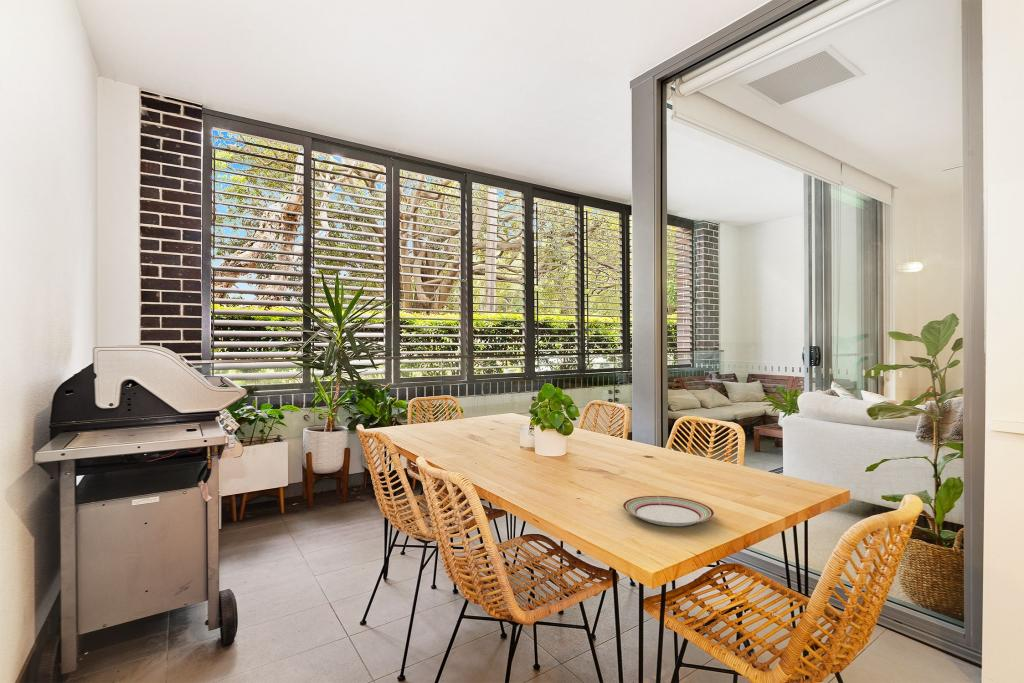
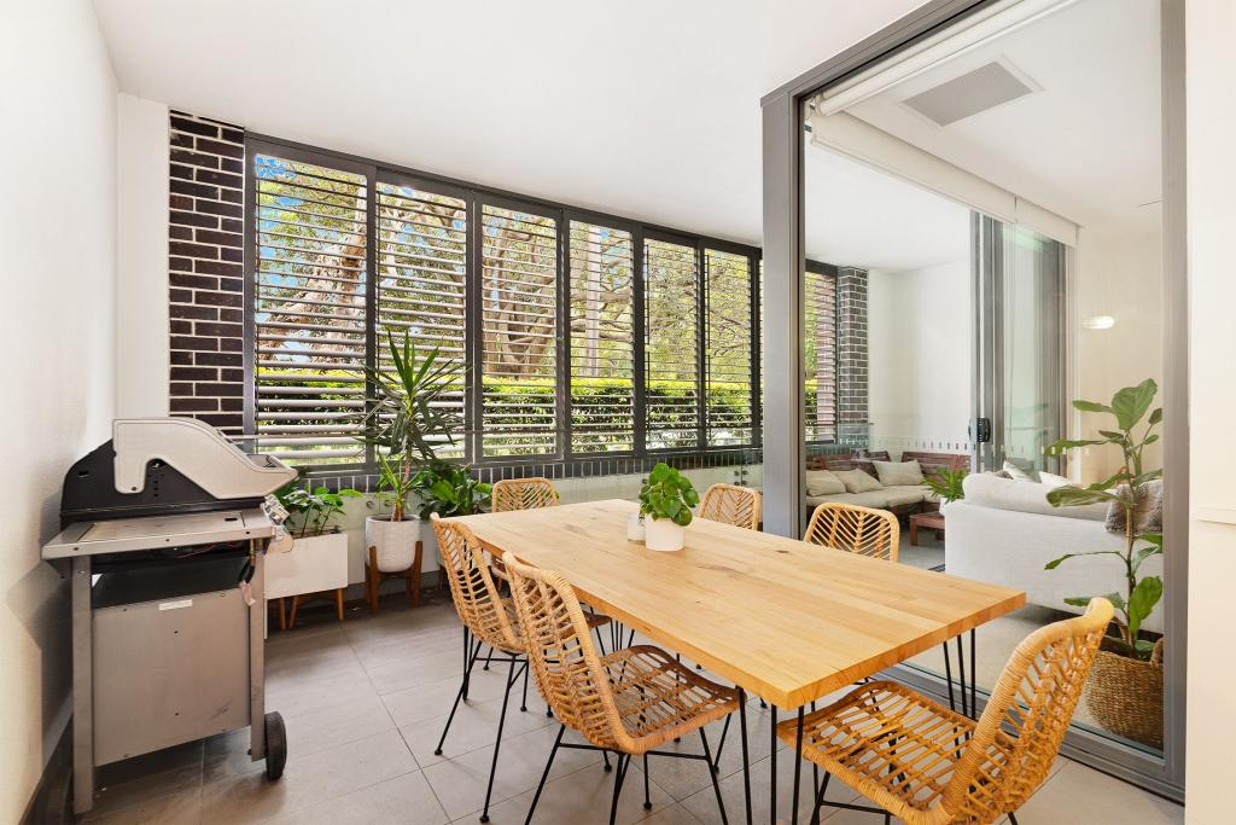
- plate (667, 512)
